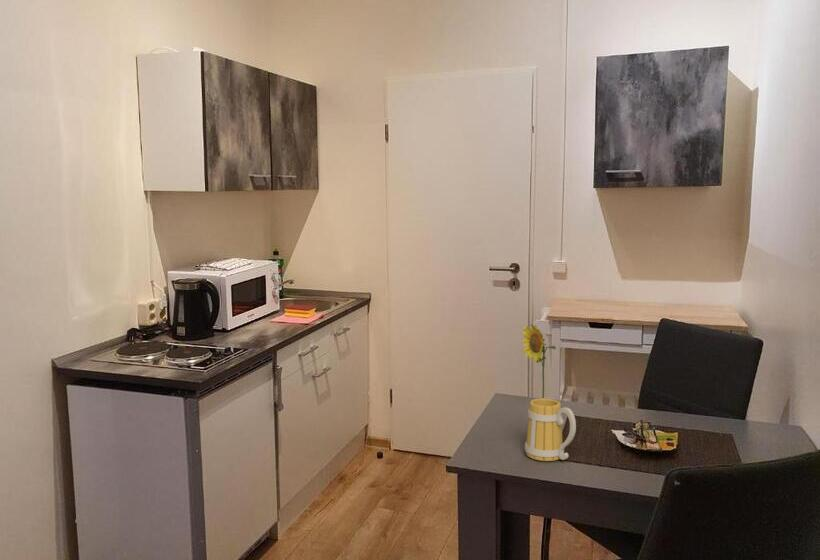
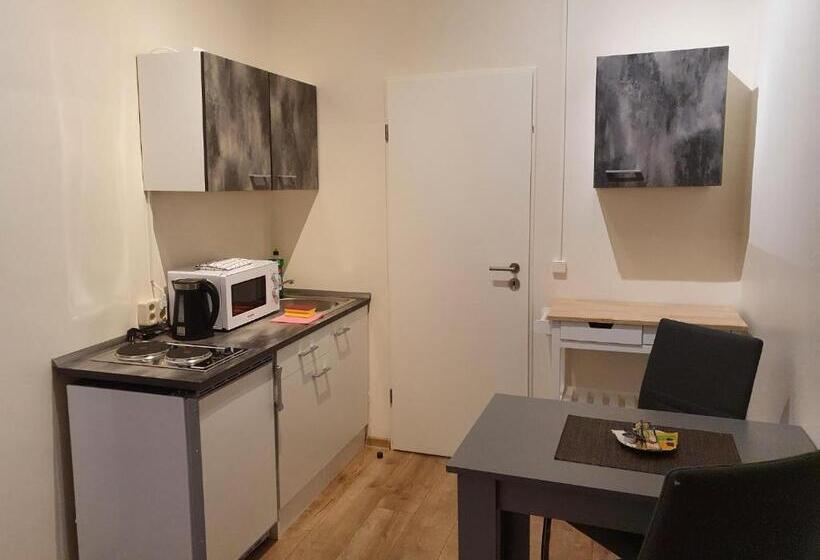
- flower (542, 370)
- mug (548, 430)
